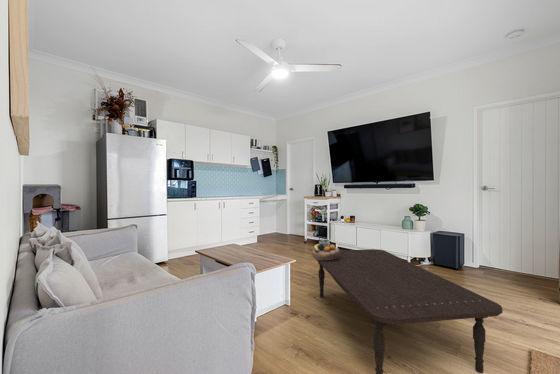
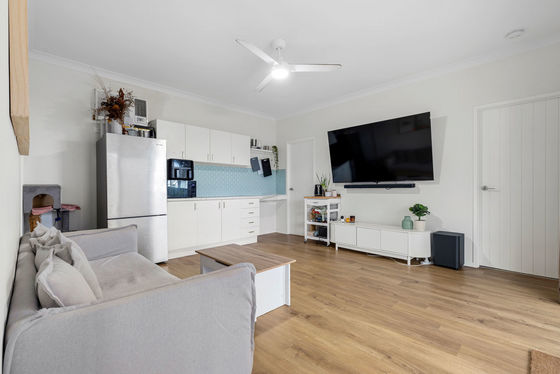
- coffee table (380, 298)
- decorative bowl (326, 249)
